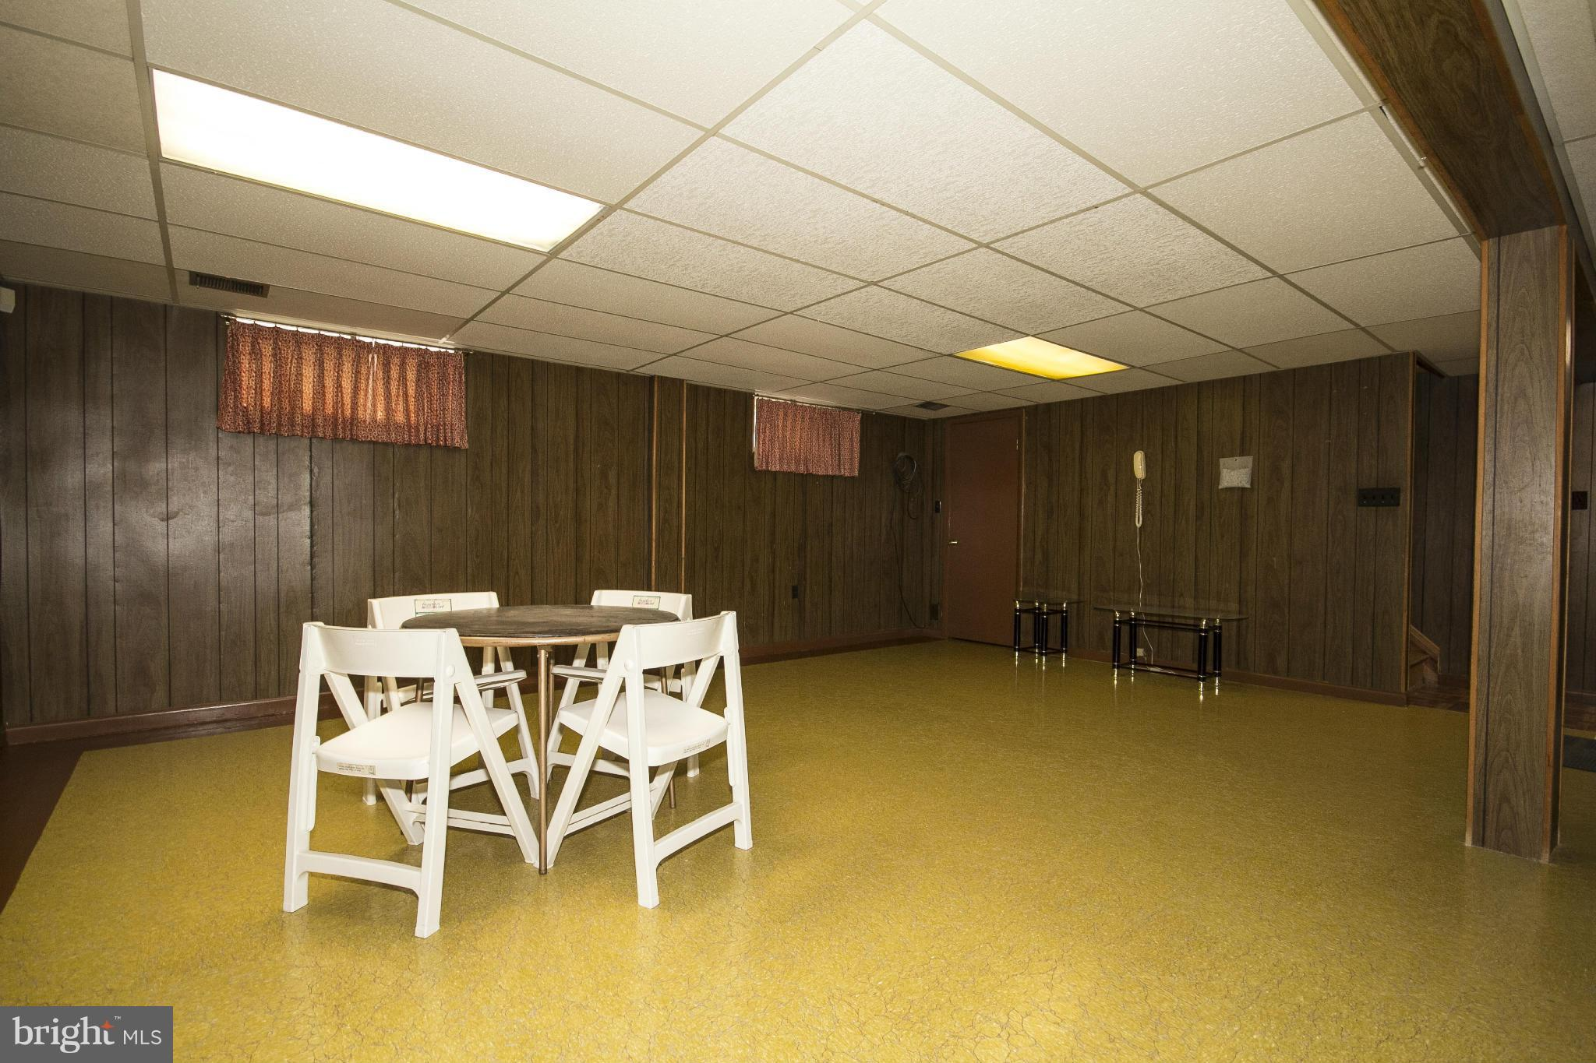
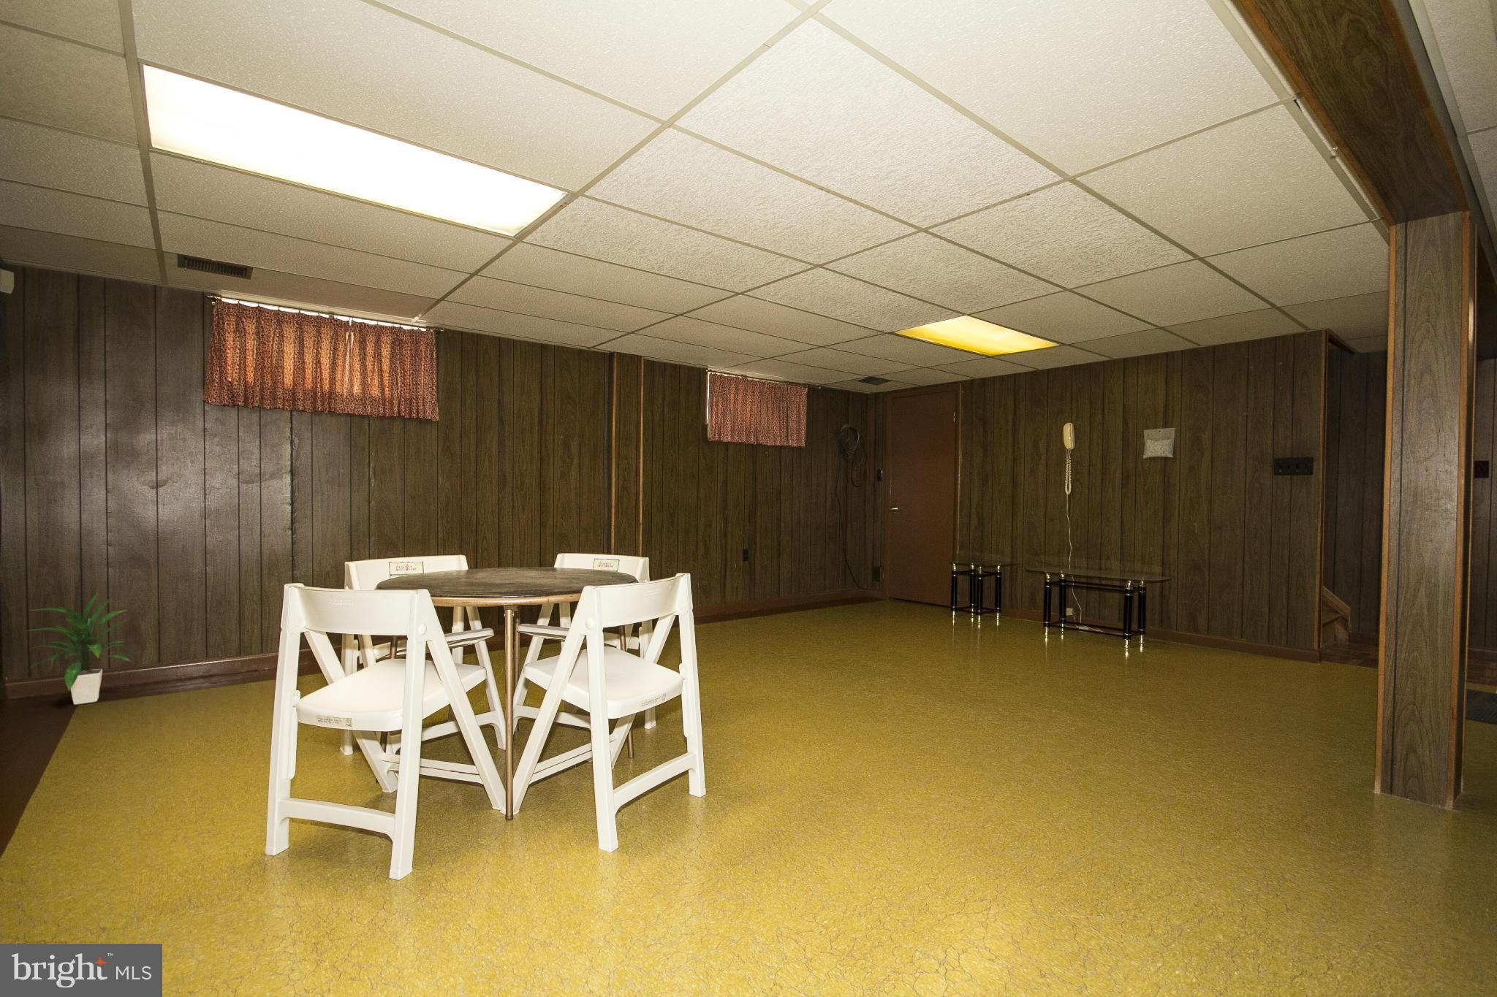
+ indoor plant (82, 648)
